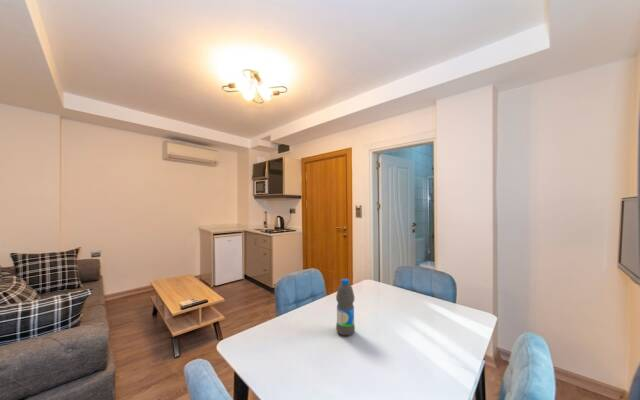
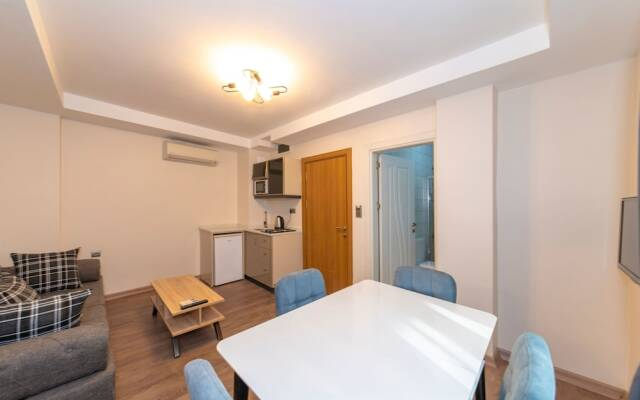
- water bottle (345, 305)
